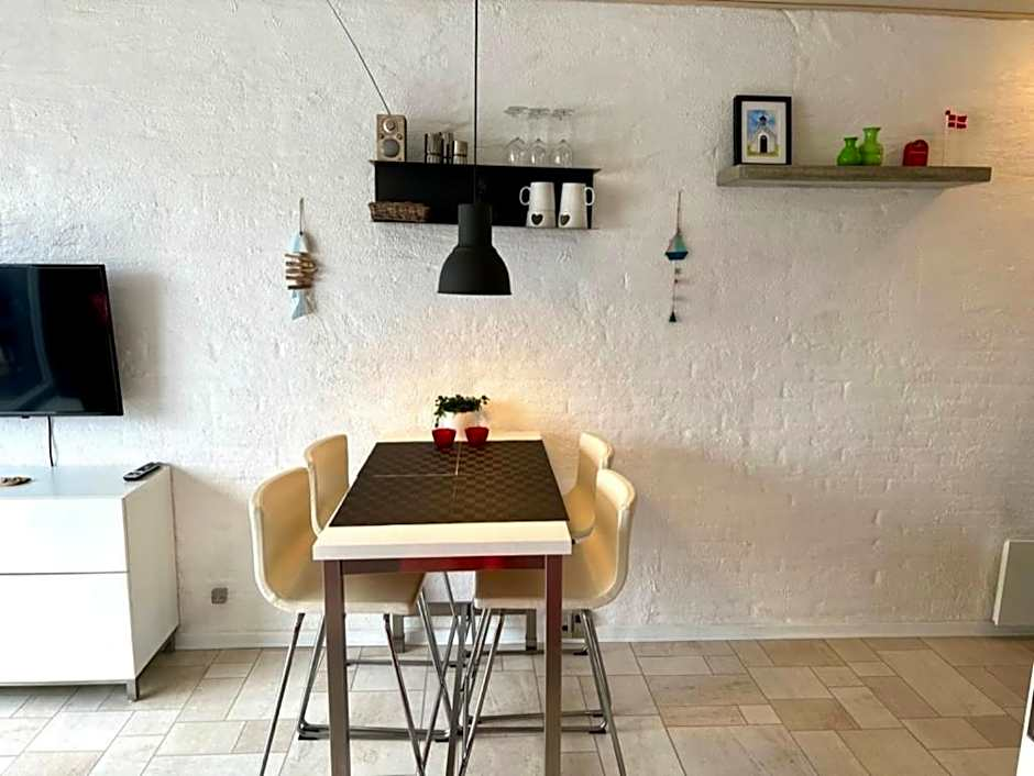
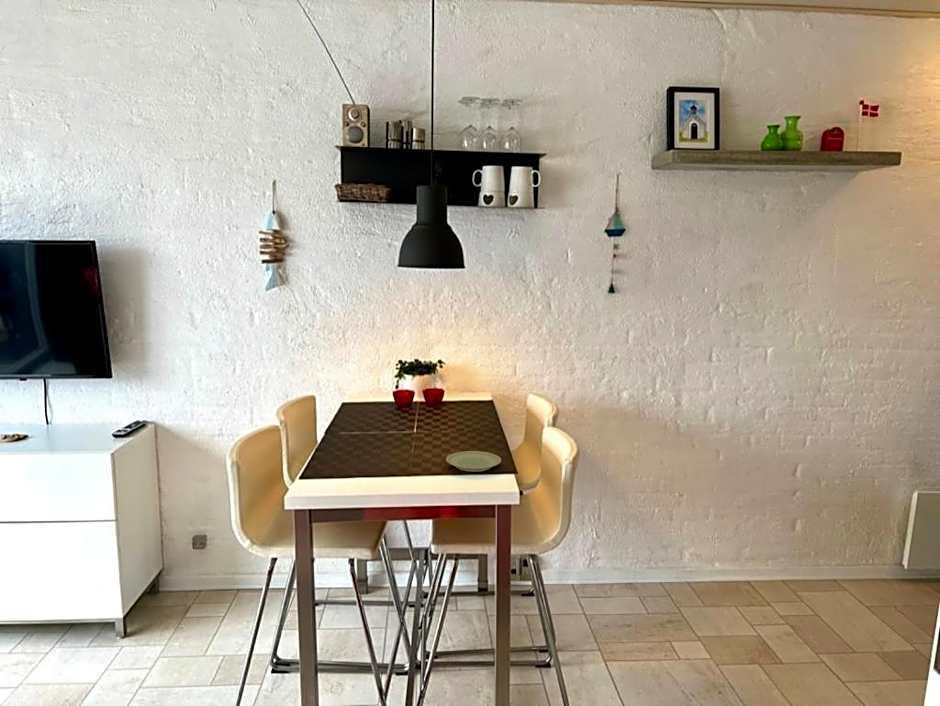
+ plate (473, 462)
